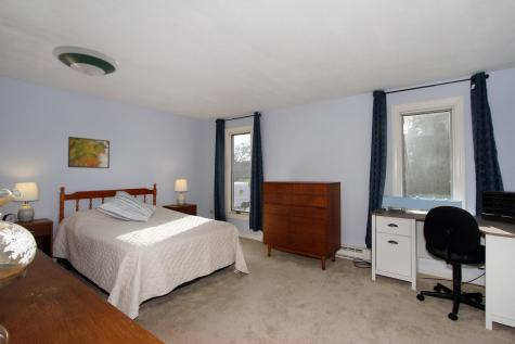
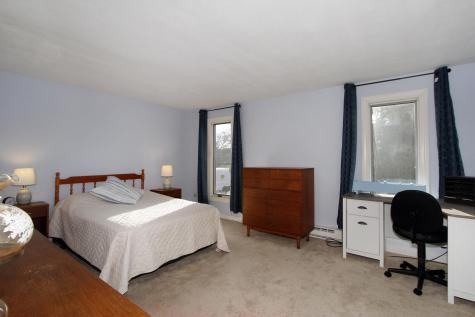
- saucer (88, 66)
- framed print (89, 153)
